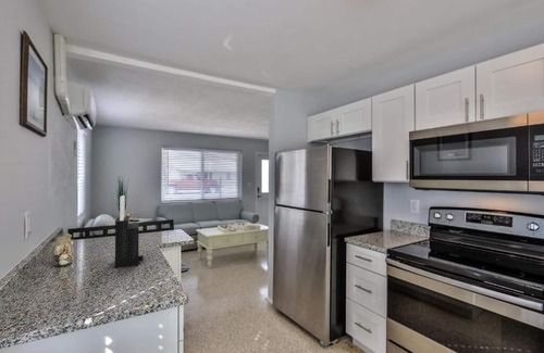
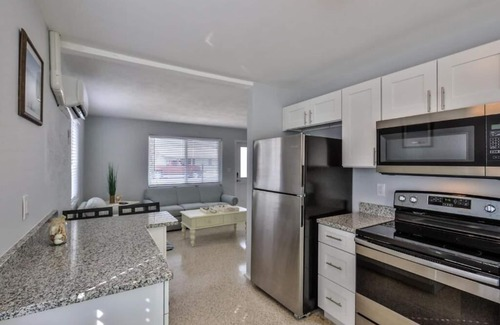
- knife block (129, 228)
